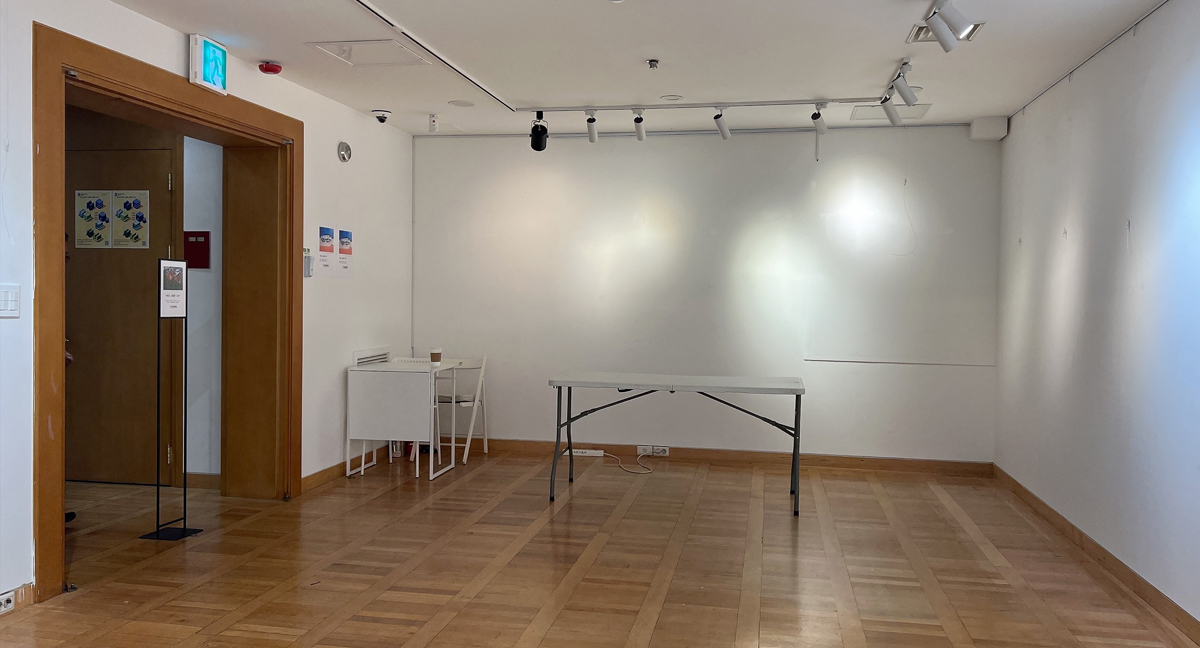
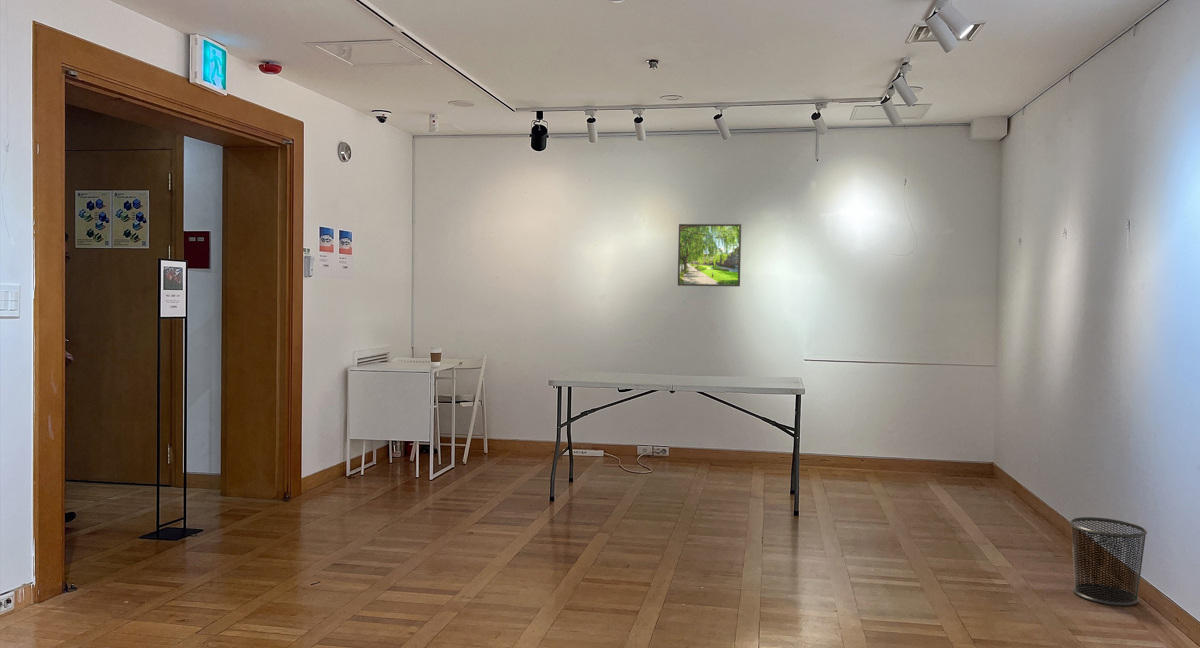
+ waste bin (1106, 560)
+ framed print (709, 255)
